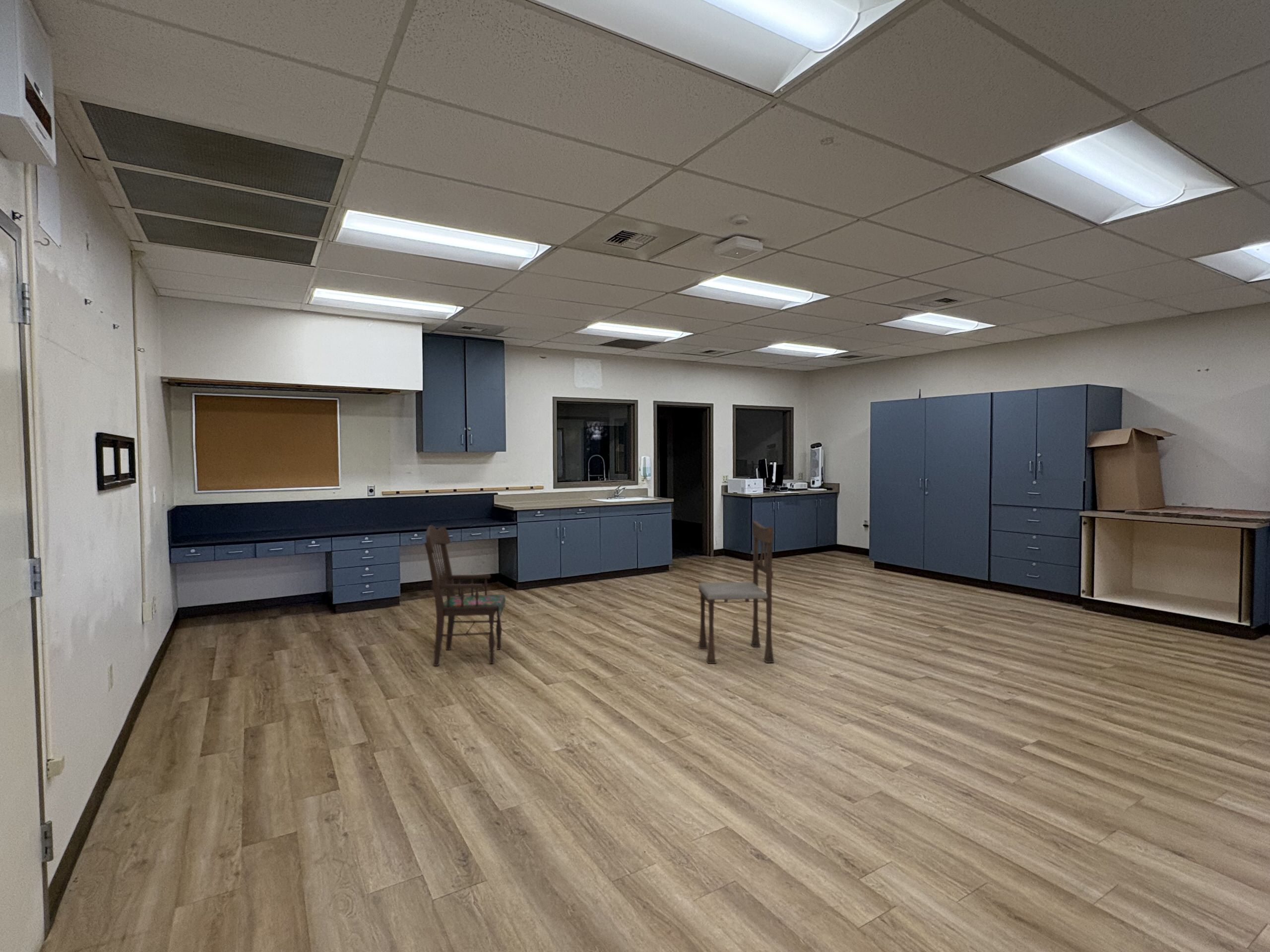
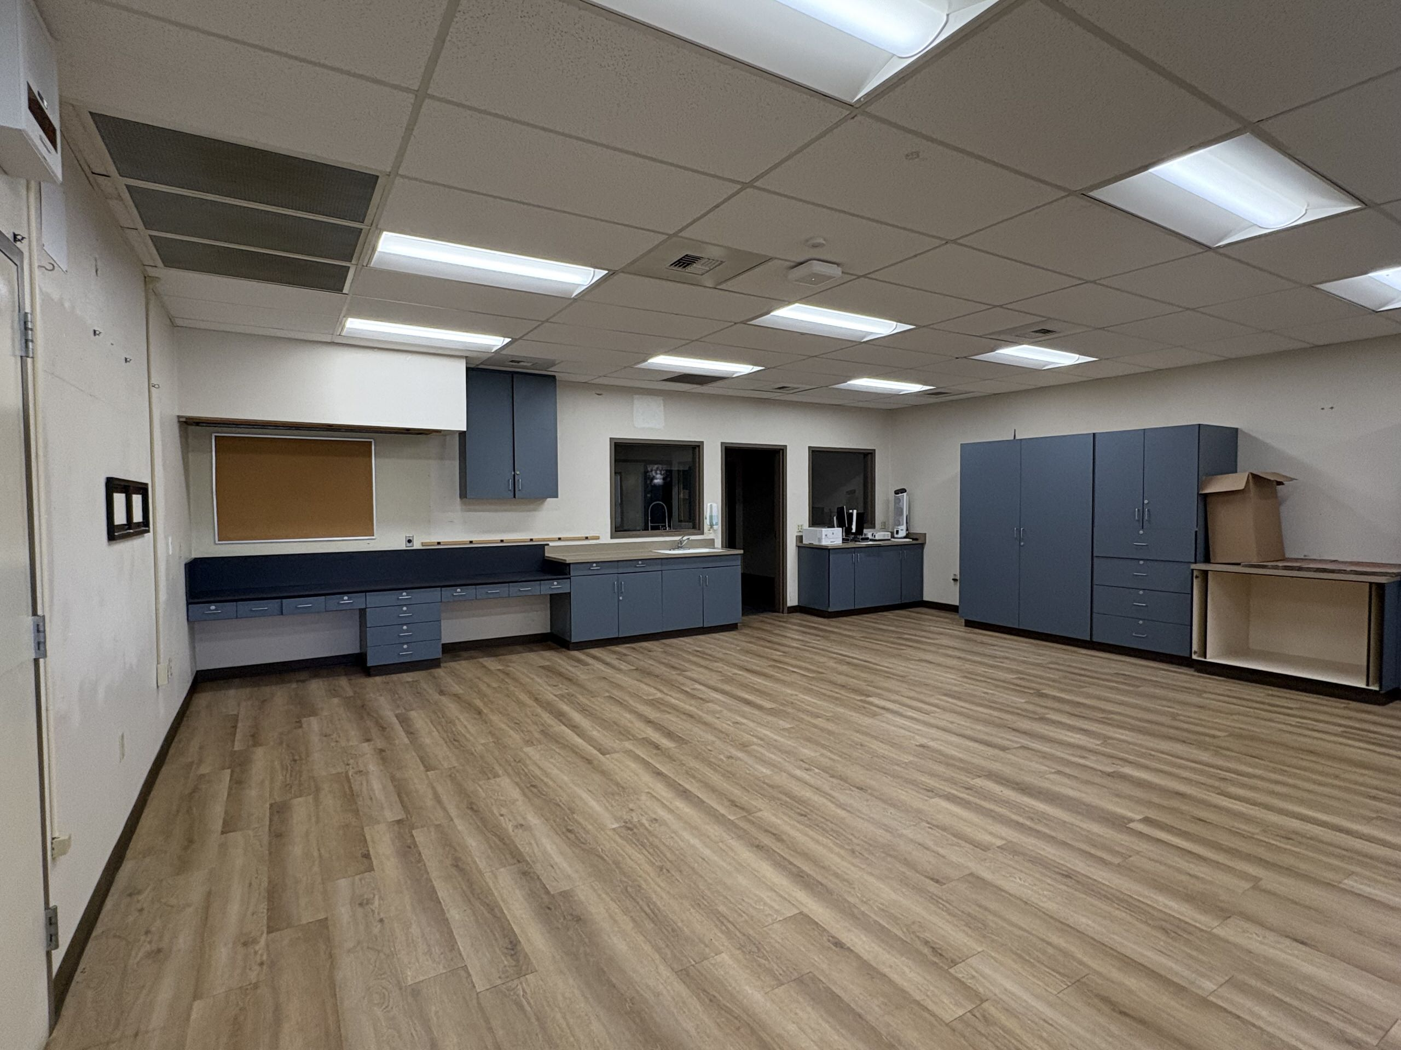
- dining chair (466, 588)
- dining chair (734, 589)
